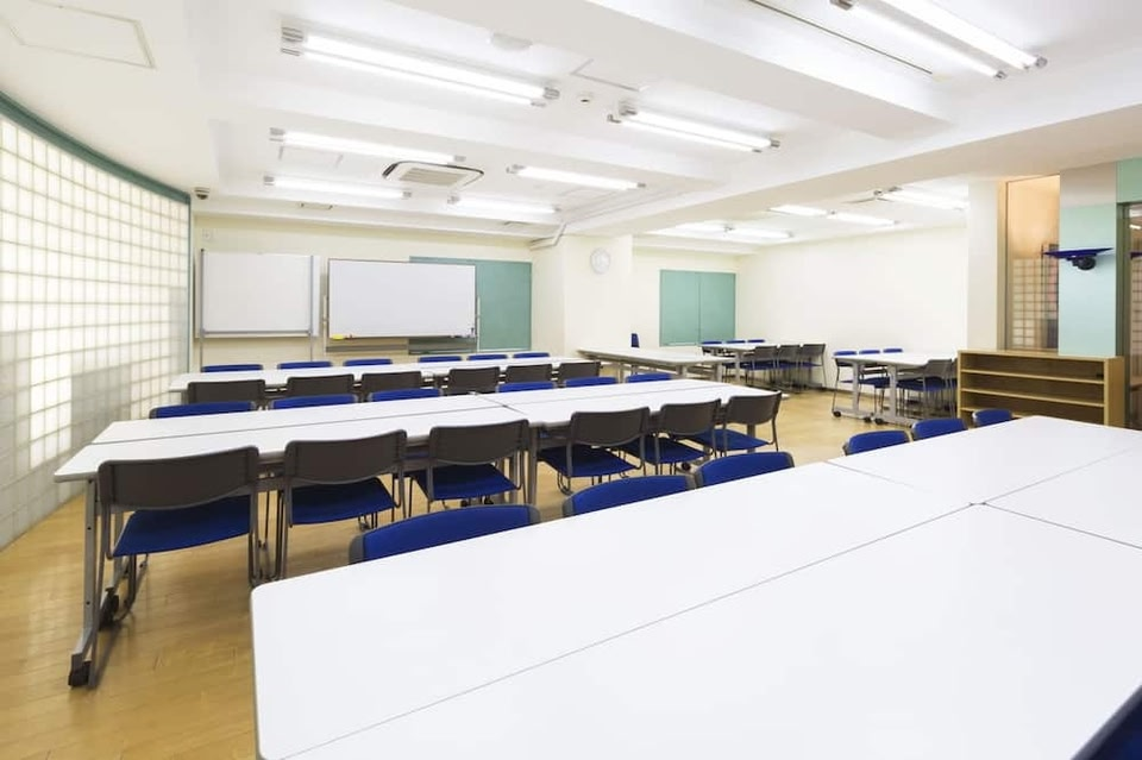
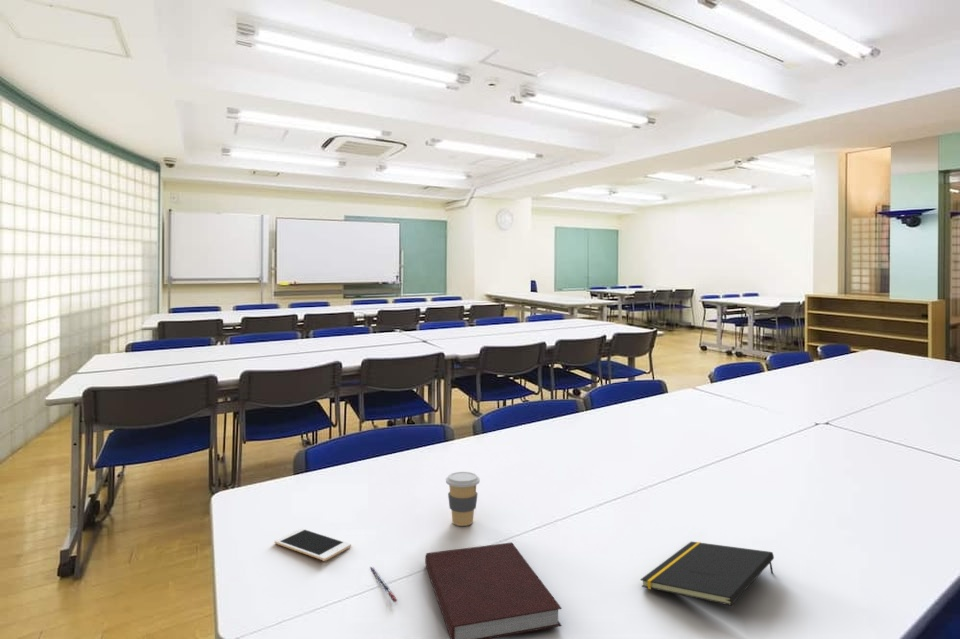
+ coffee cup (462, 498)
+ notepad (708, 569)
+ cell phone (312, 543)
+ pen (382, 582)
+ notebook (486, 585)
